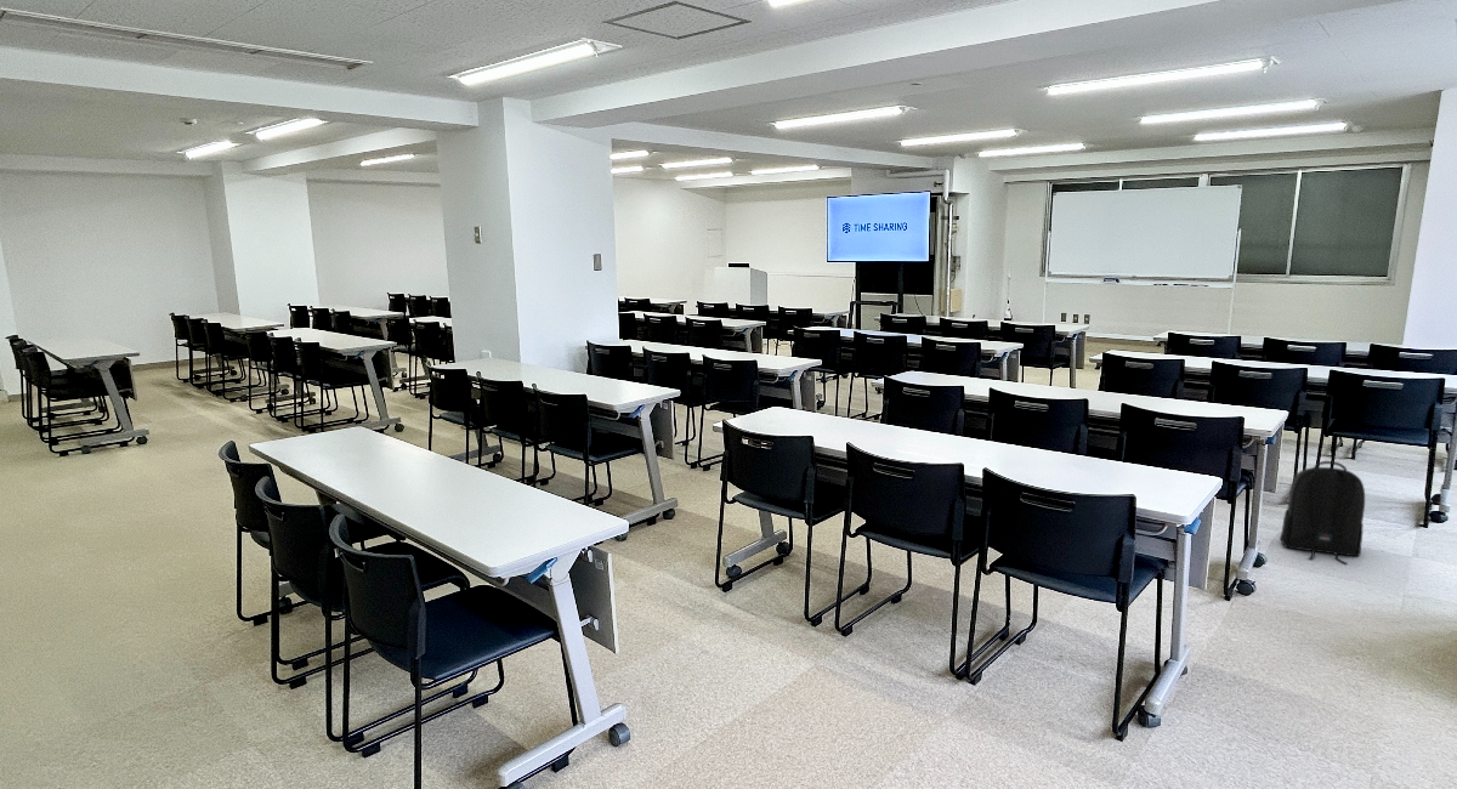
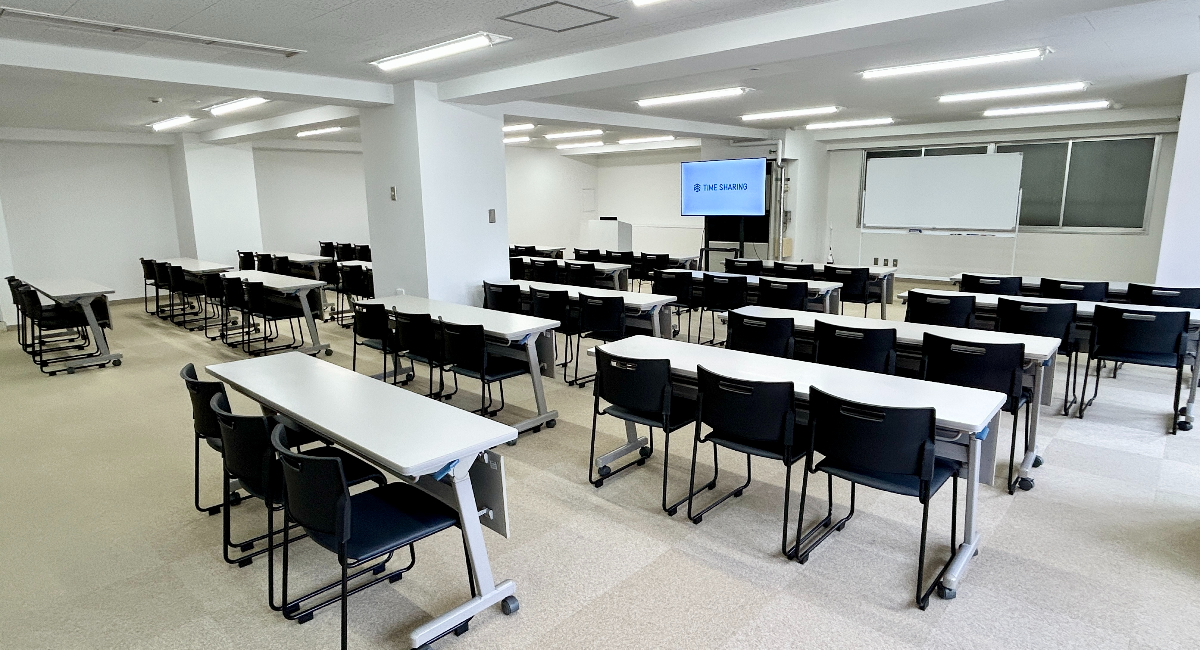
- backpack (1326, 506)
